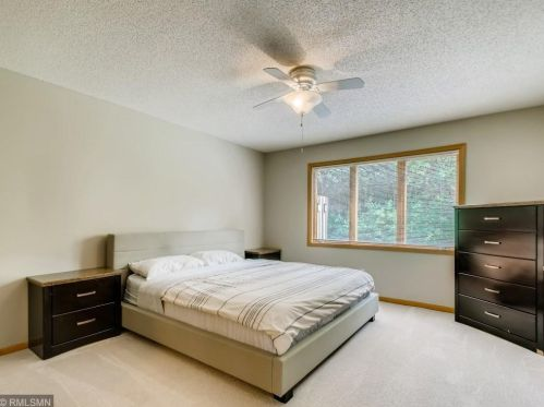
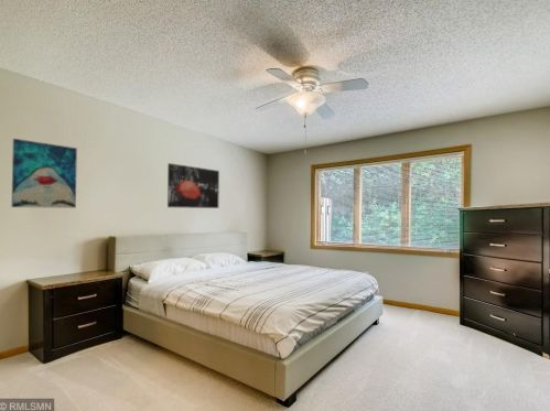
+ wall art (195, 187)
+ wall art (46, 175)
